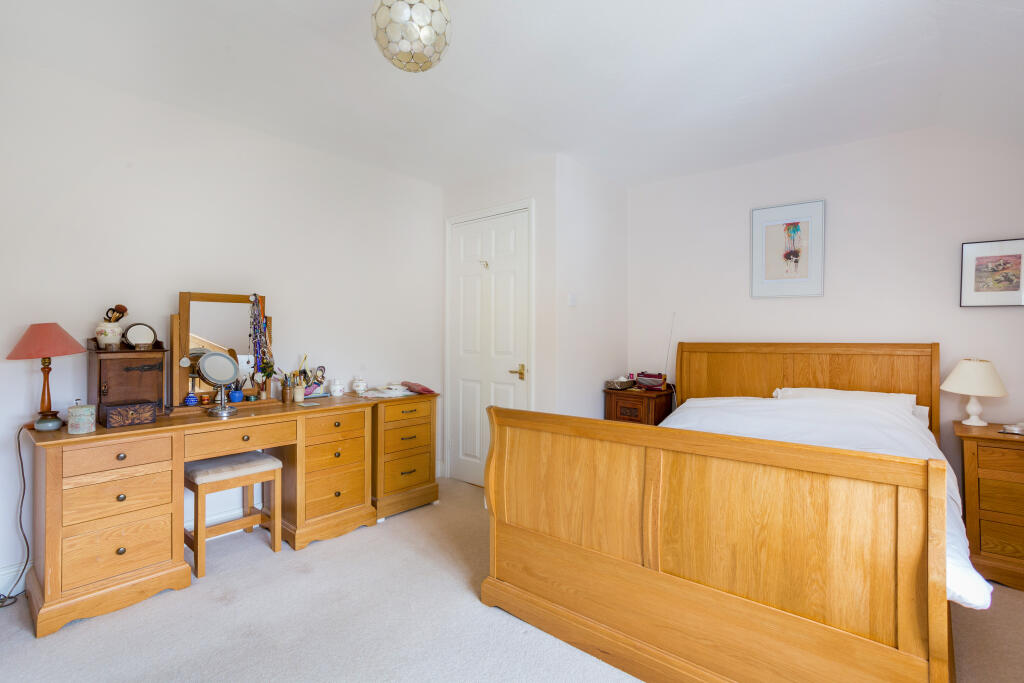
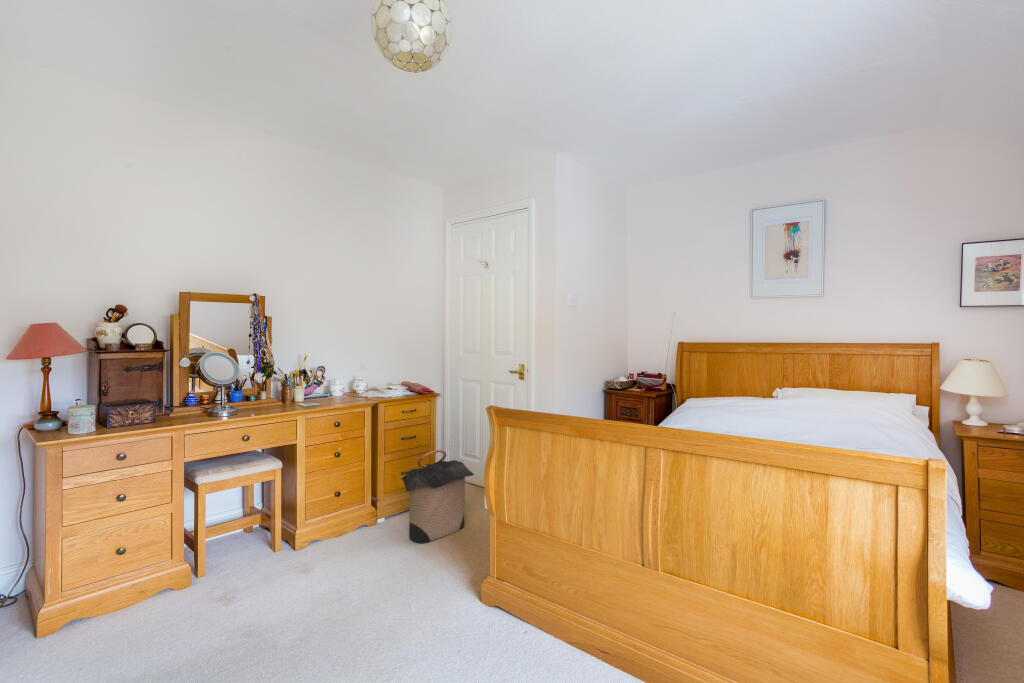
+ laundry hamper (437, 488)
